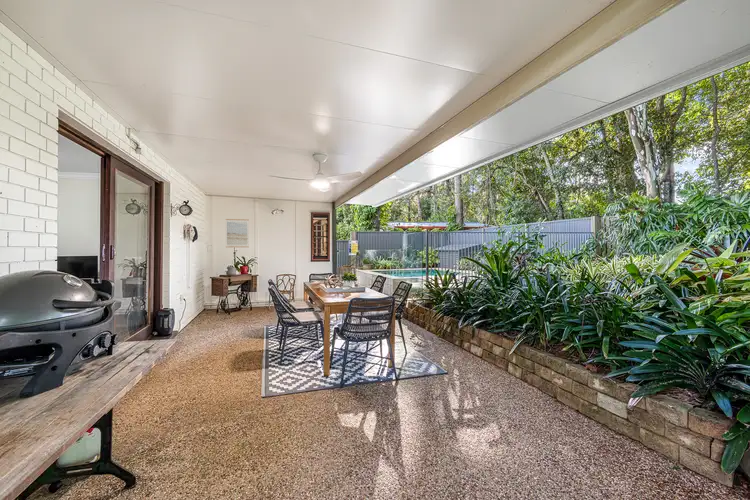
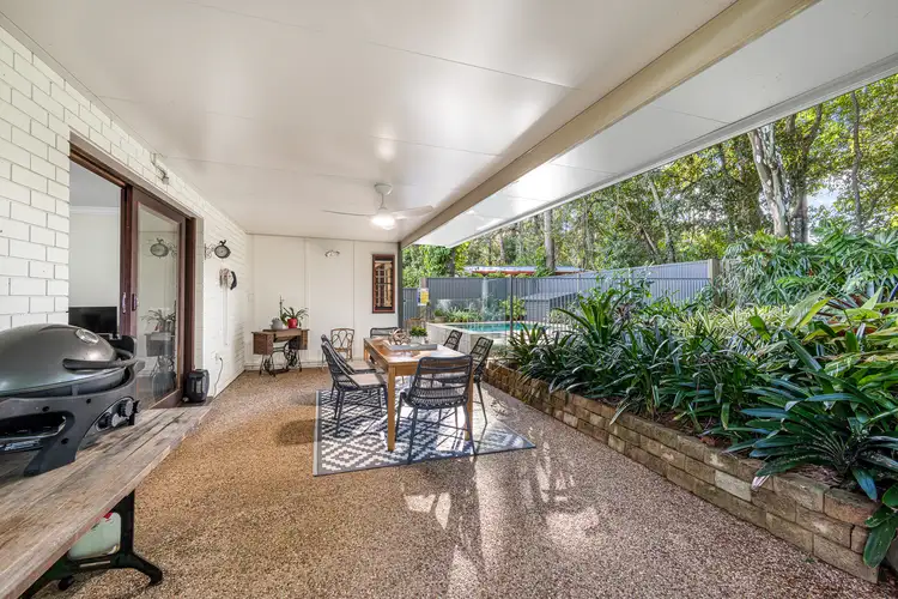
- wall art (237, 233)
